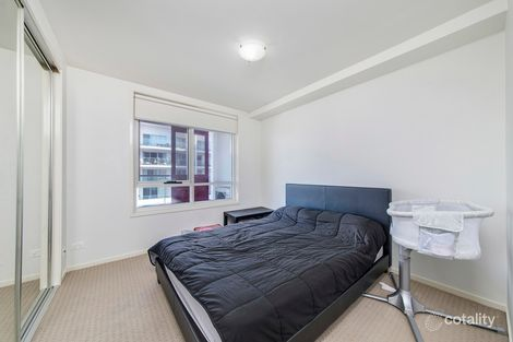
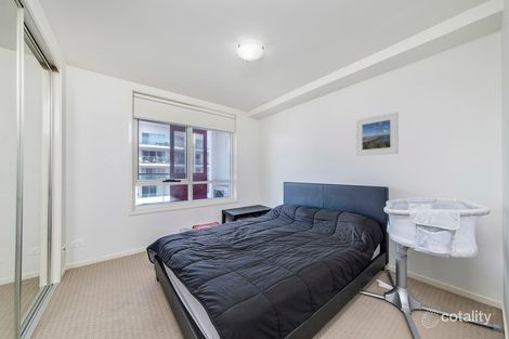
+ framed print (375, 135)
